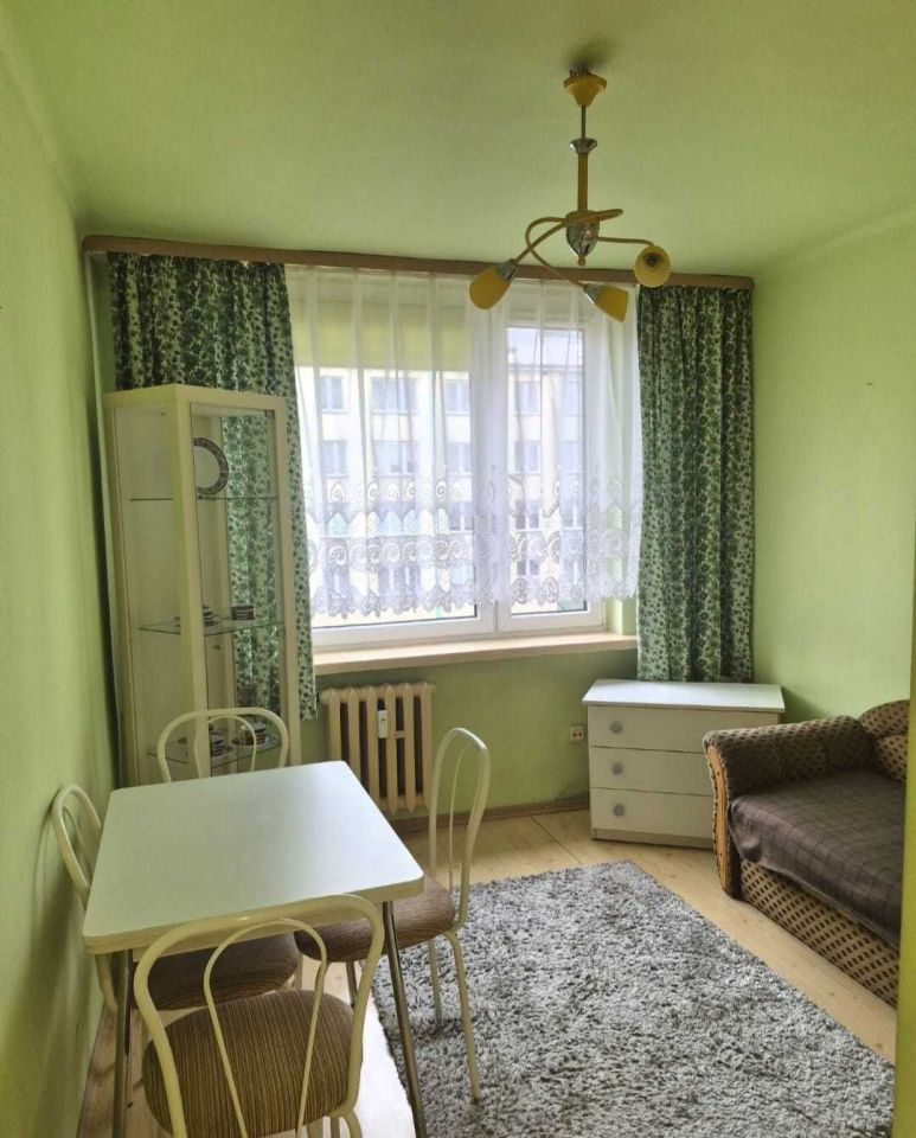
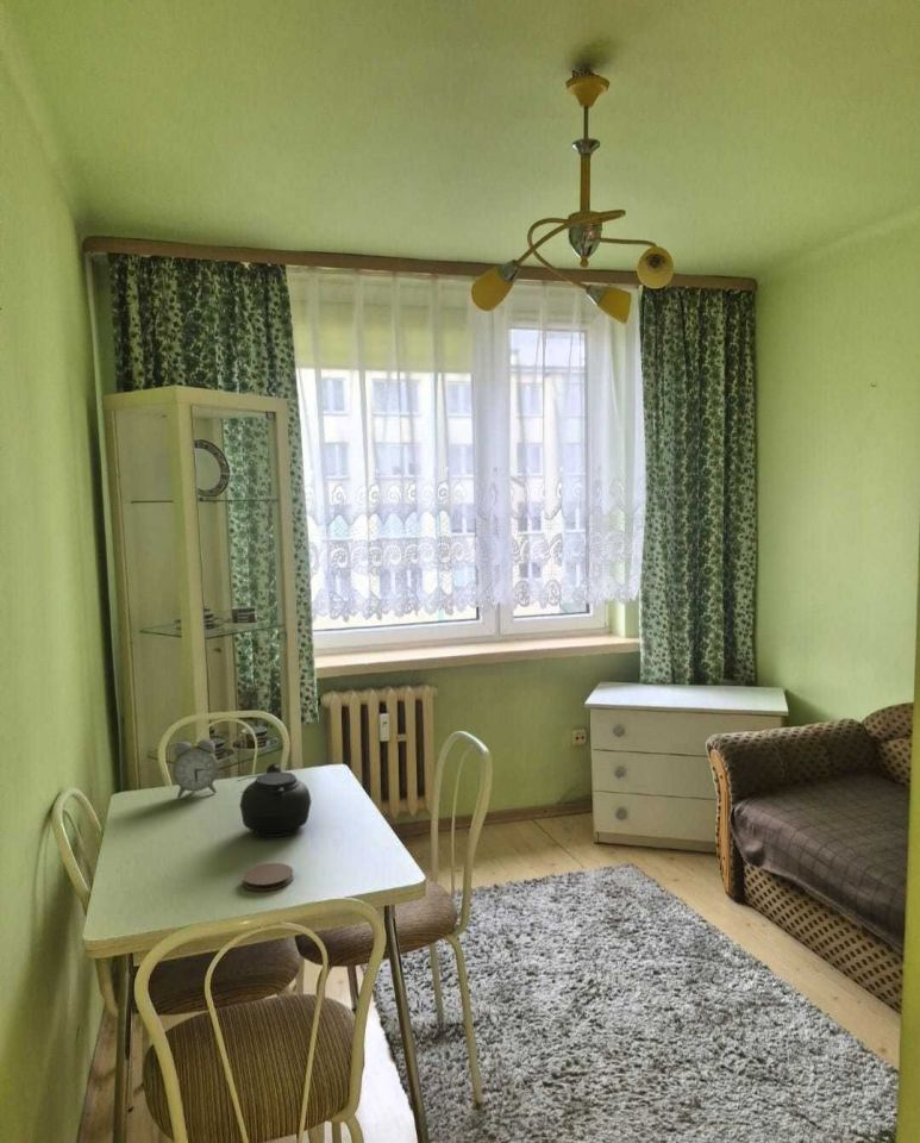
+ teapot (275, 800)
+ alarm clock (195, 766)
+ coaster (268, 876)
